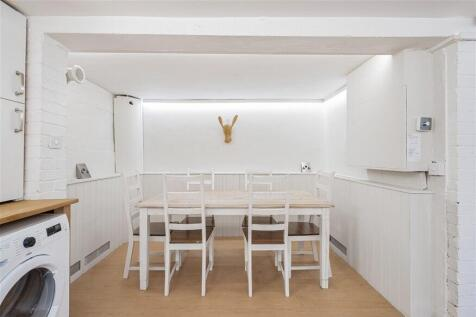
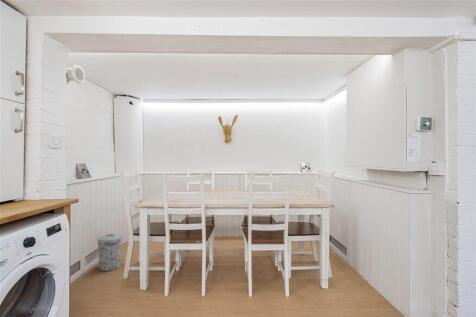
+ trash can (109, 251)
